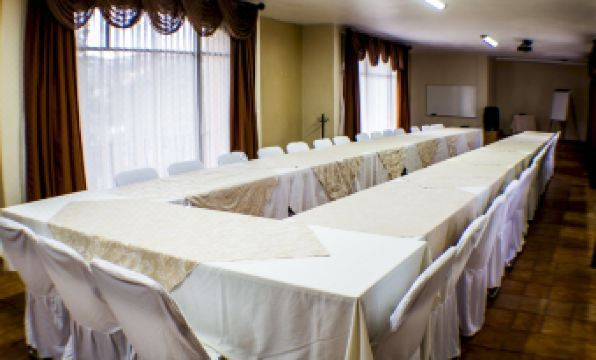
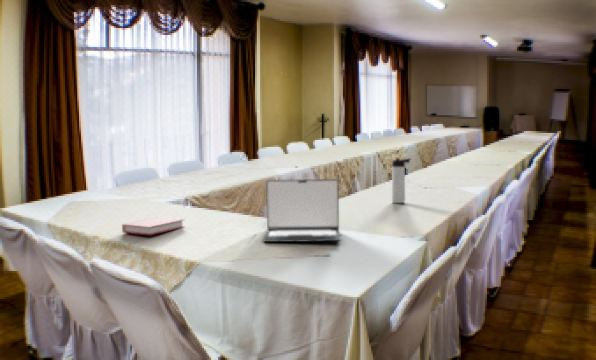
+ thermos bottle (401, 180)
+ book (154, 225)
+ laptop (302, 209)
